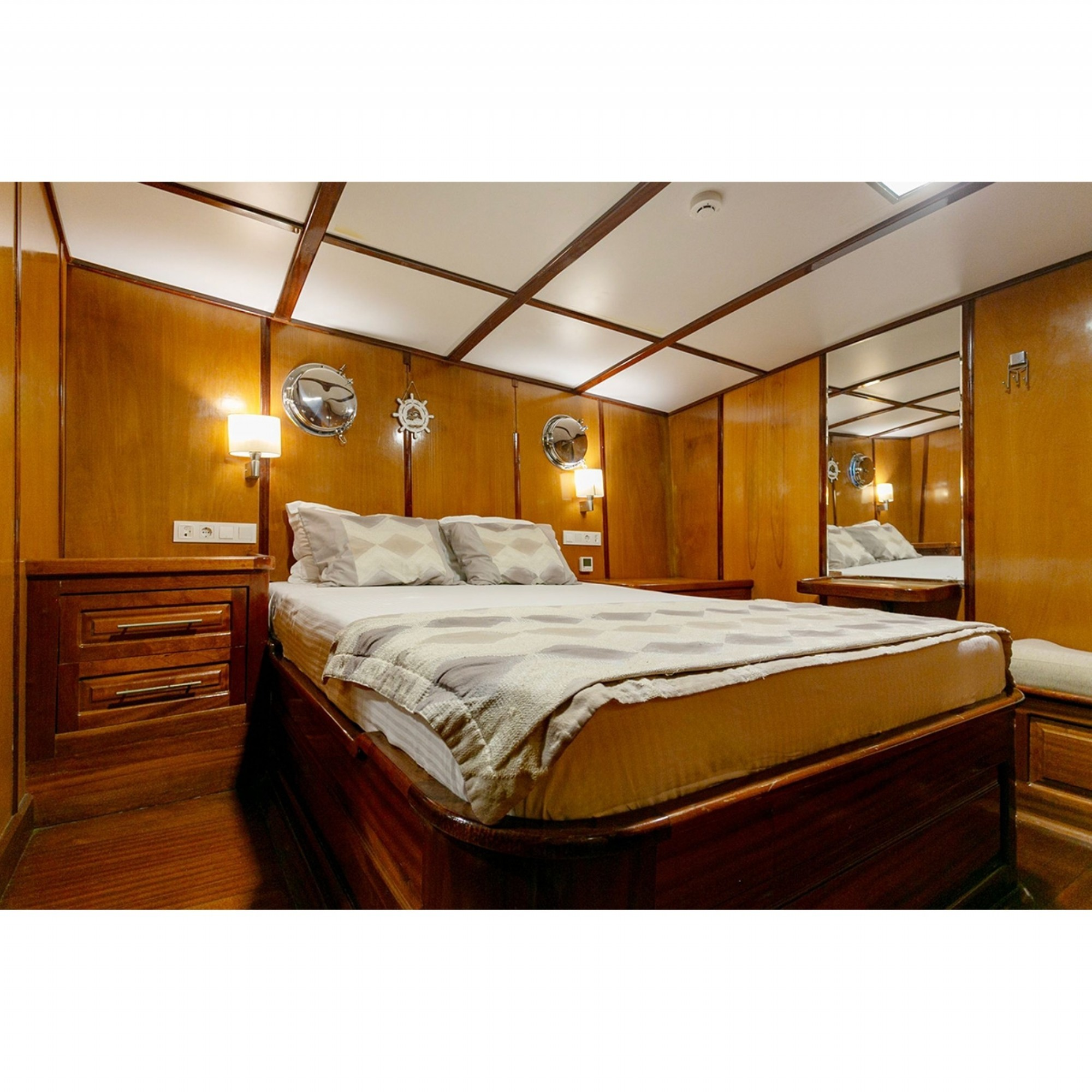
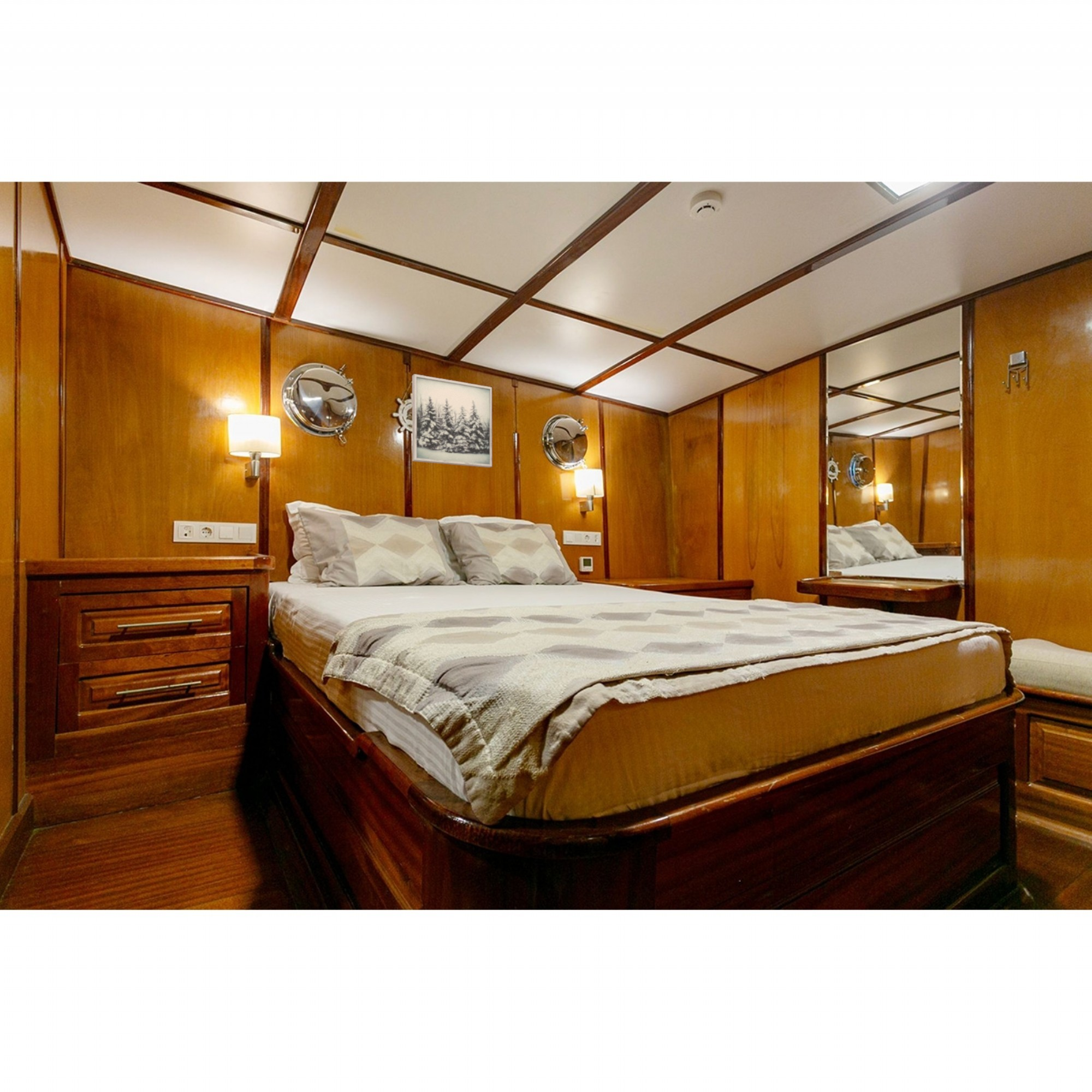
+ wall art (453, 423)
